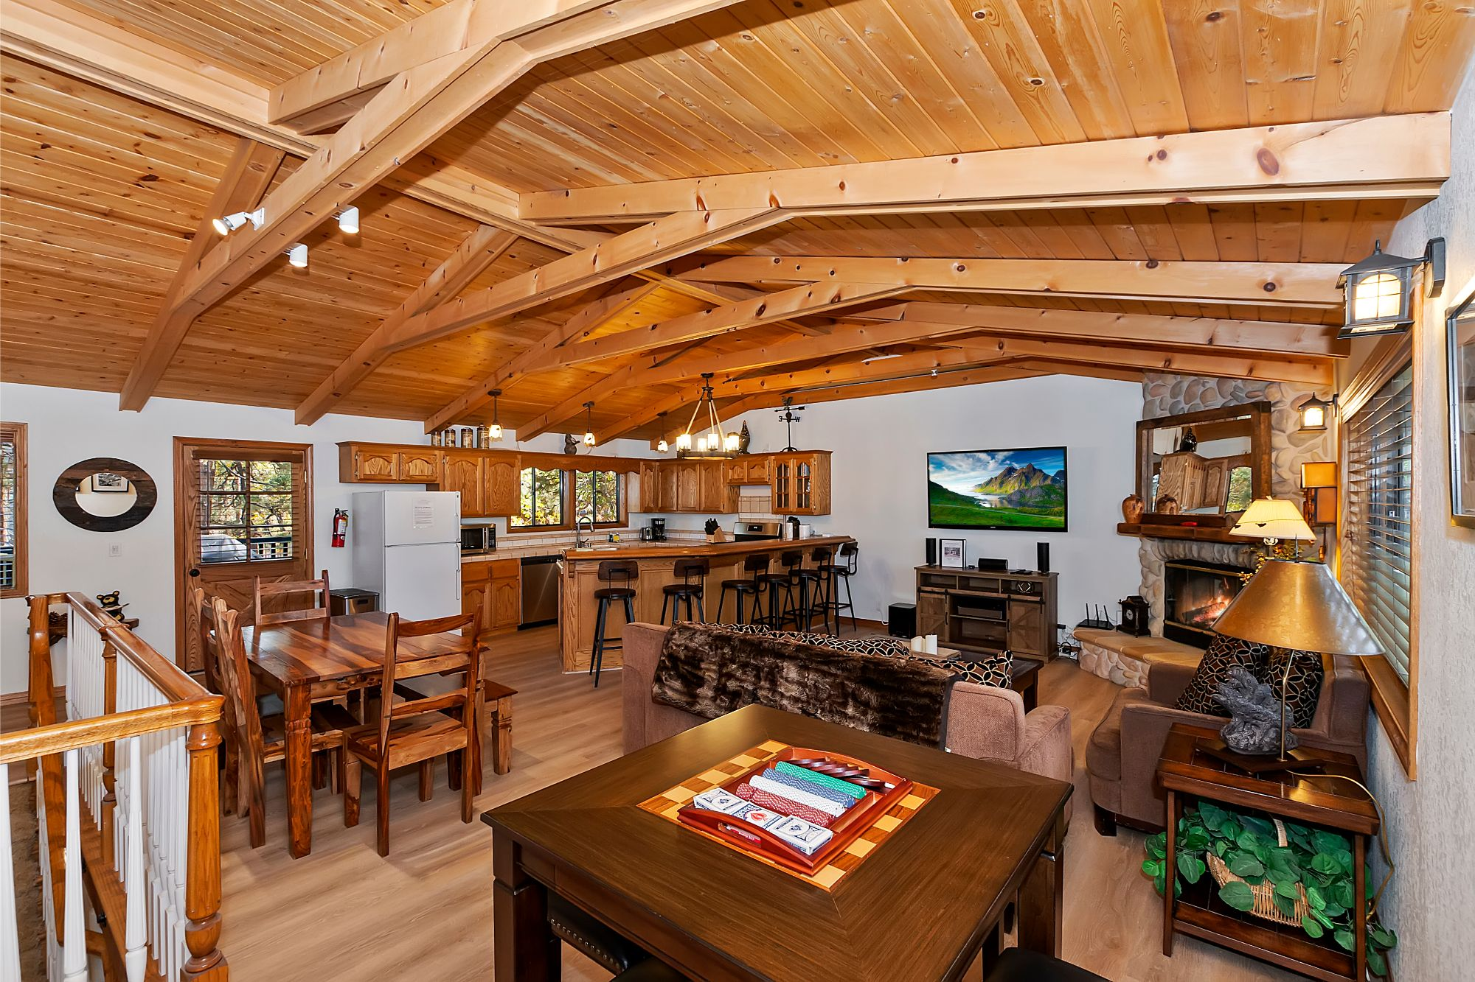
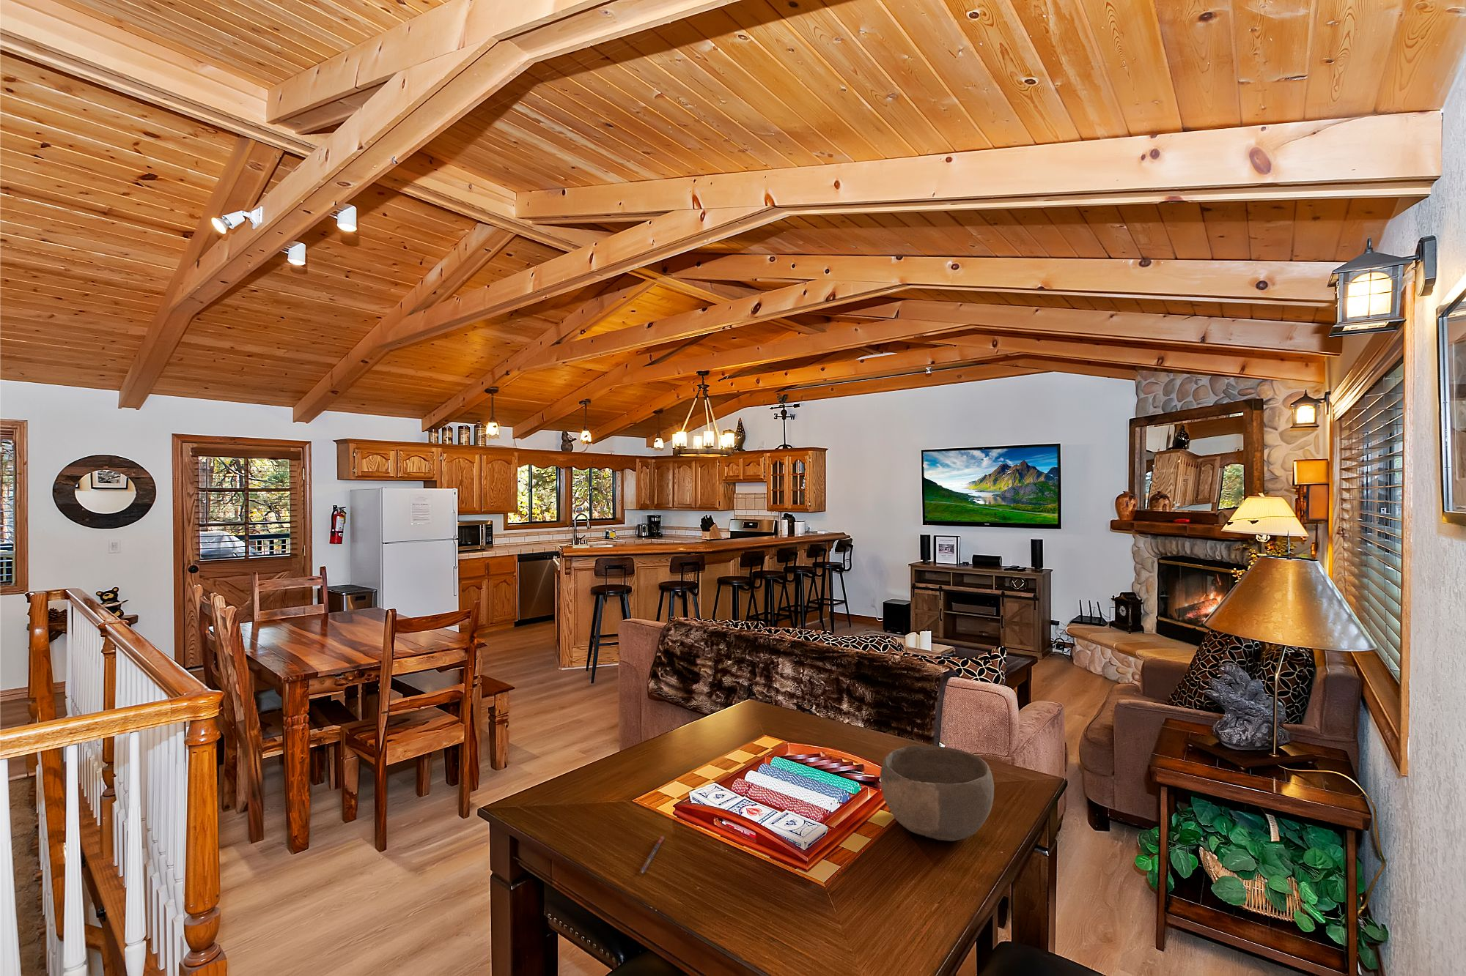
+ pen (653, 854)
+ bowl (936, 795)
